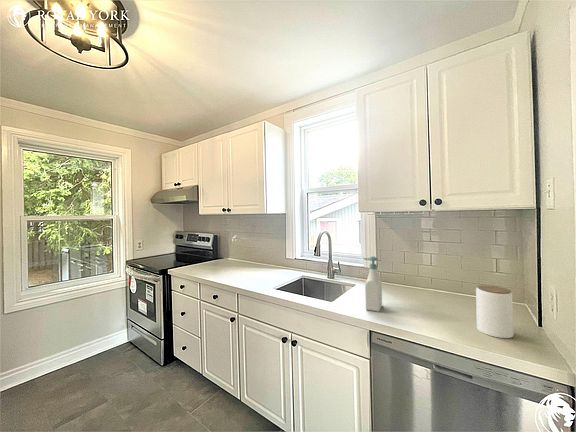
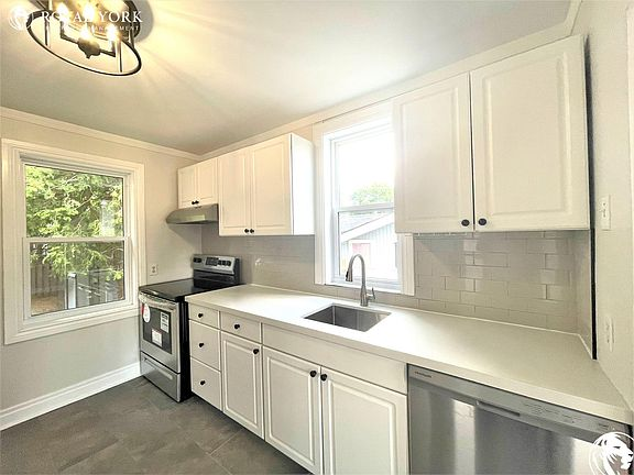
- jar (493, 310)
- soap bottle (371, 281)
